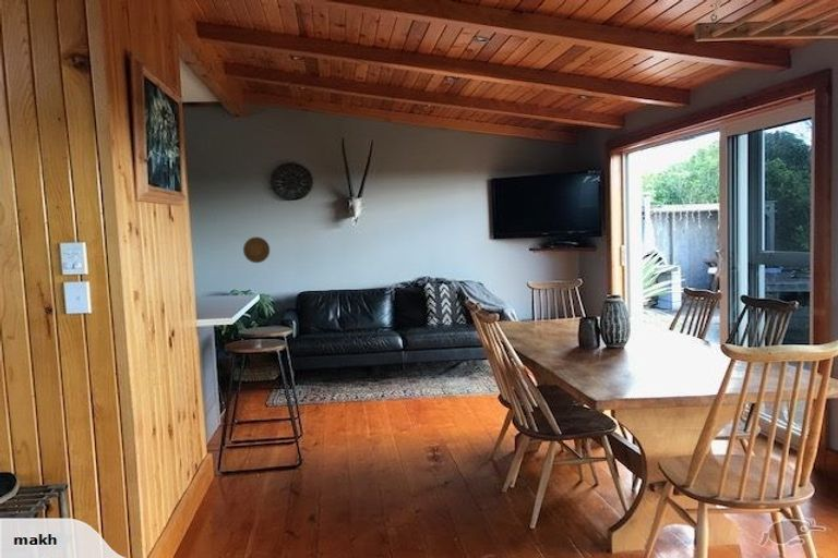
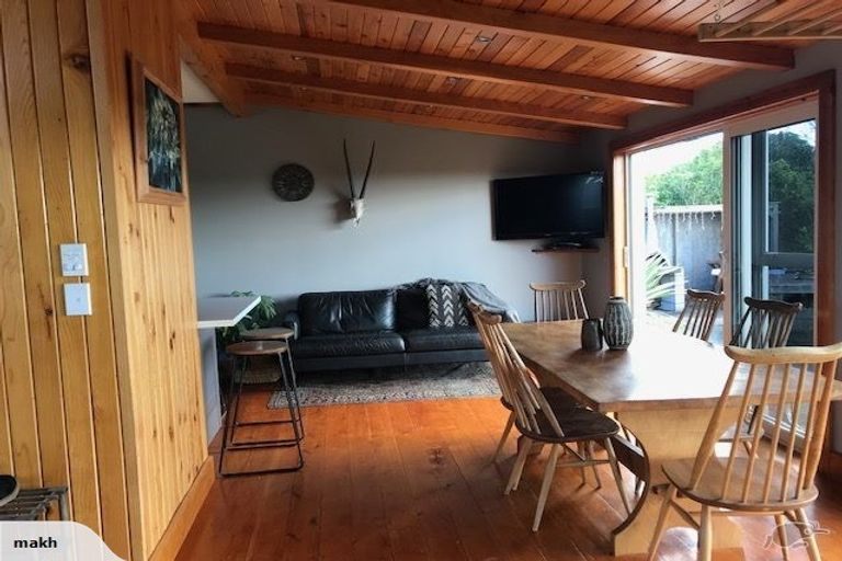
- decorative plate (256, 250)
